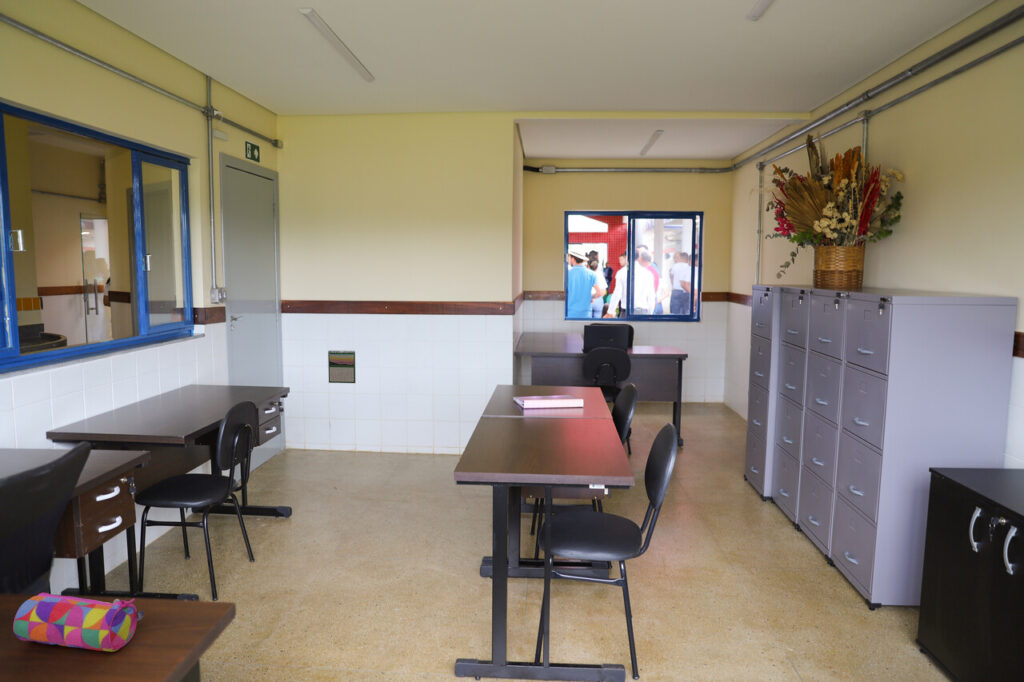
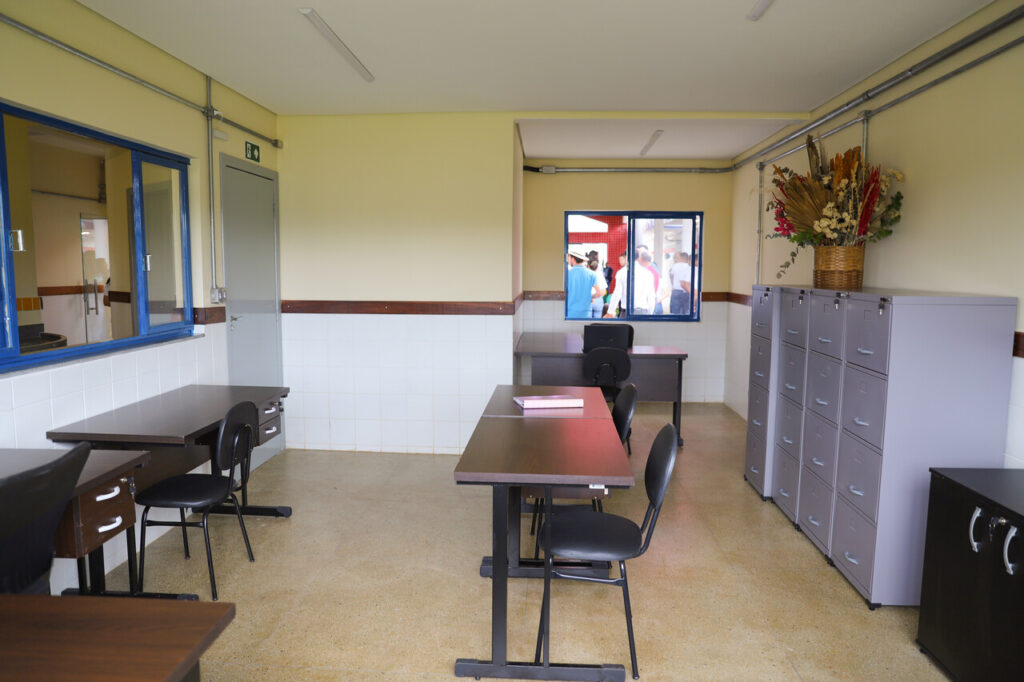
- pencil case (79, 619)
- calendar (341, 366)
